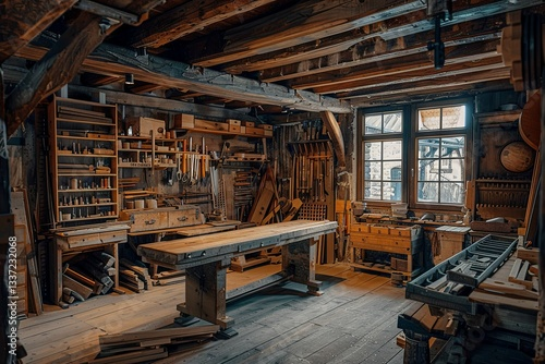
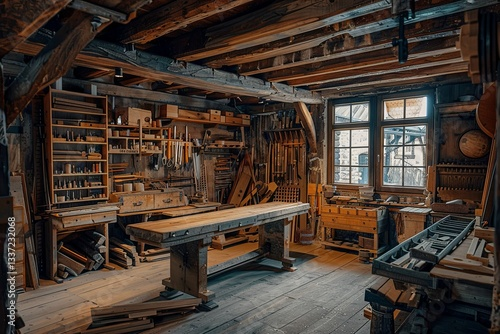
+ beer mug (304, 235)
